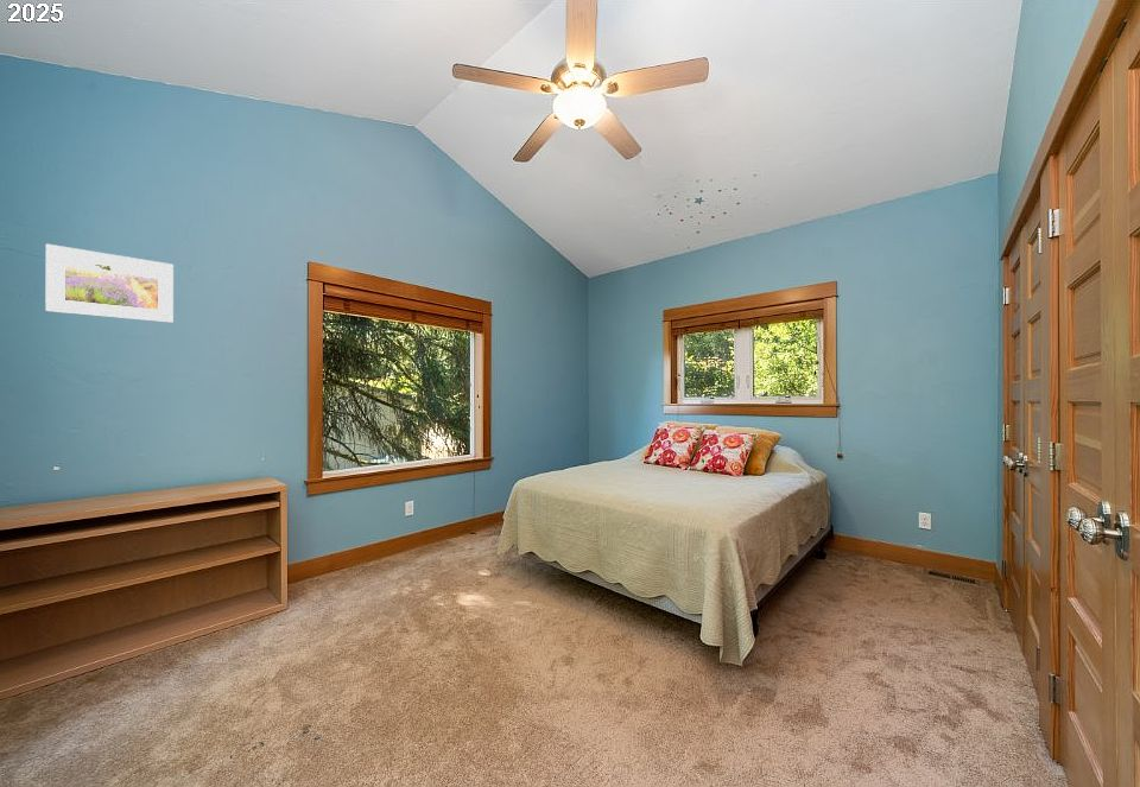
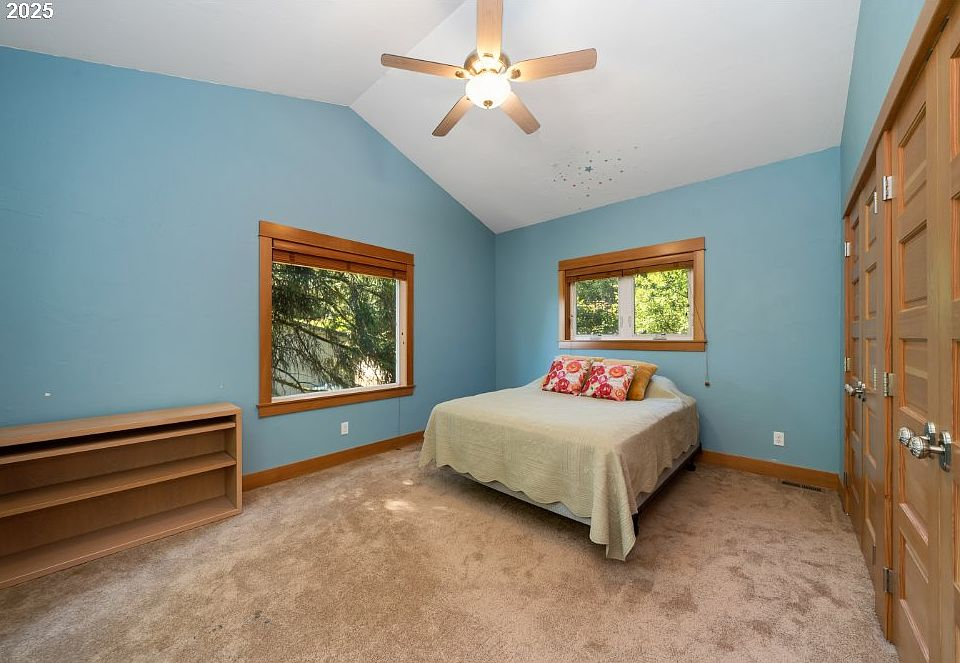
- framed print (114, 286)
